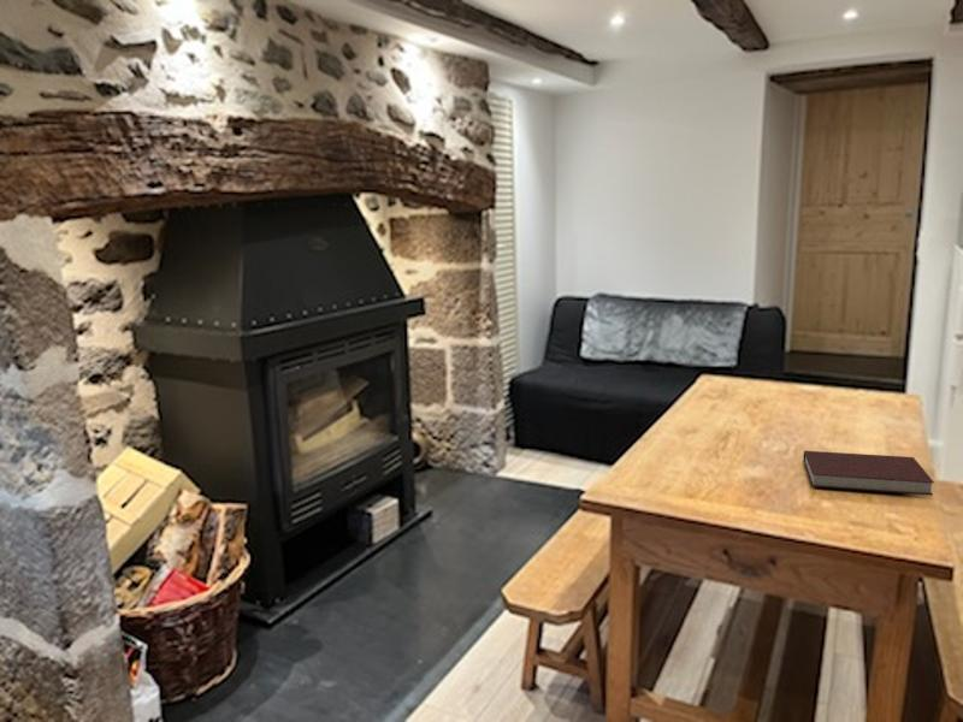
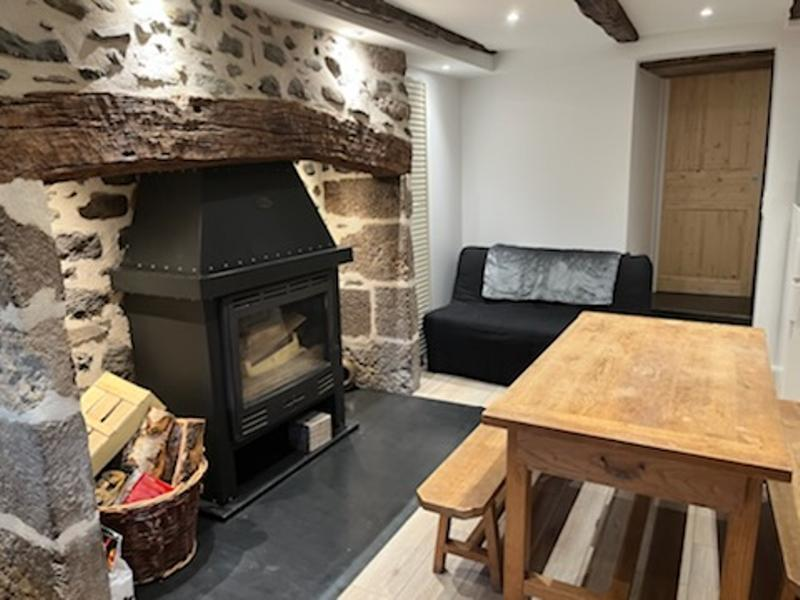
- notebook (863, 471)
